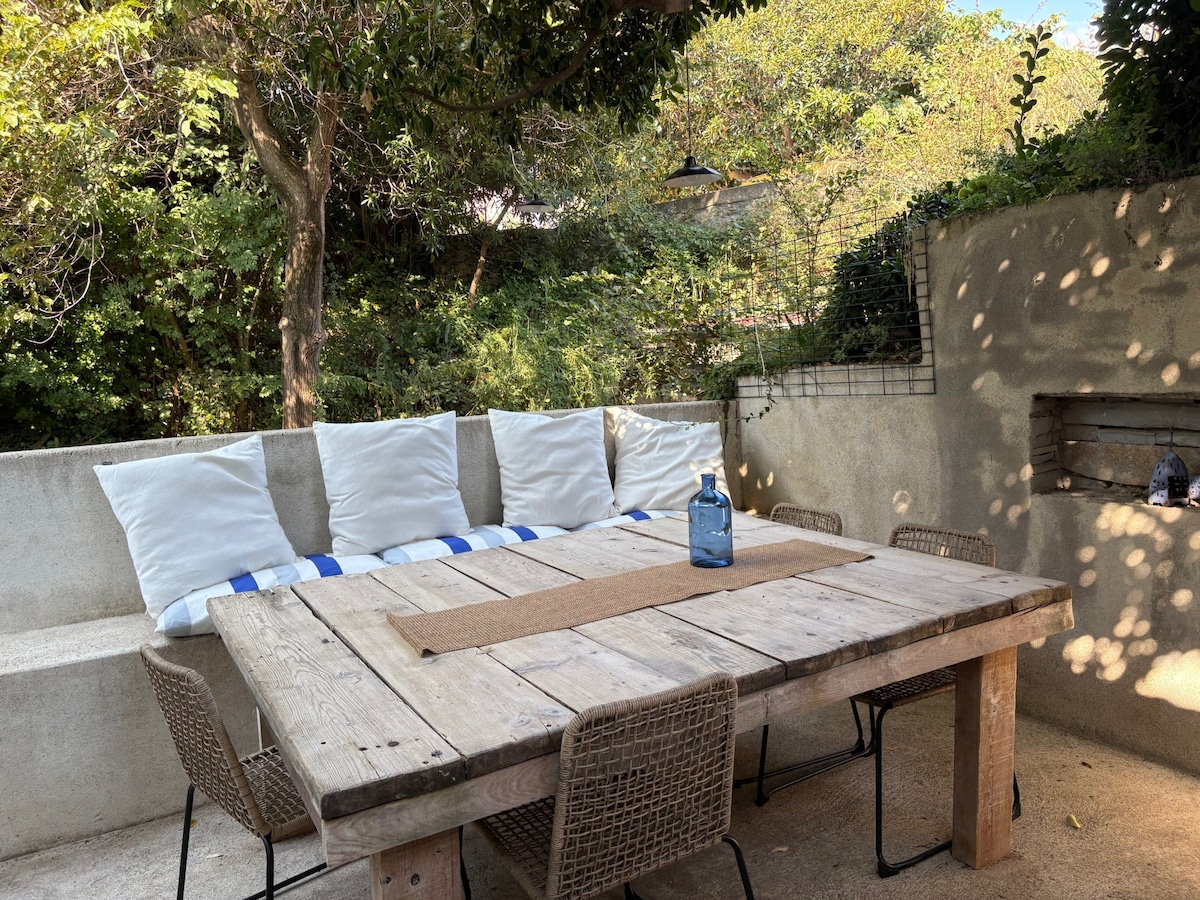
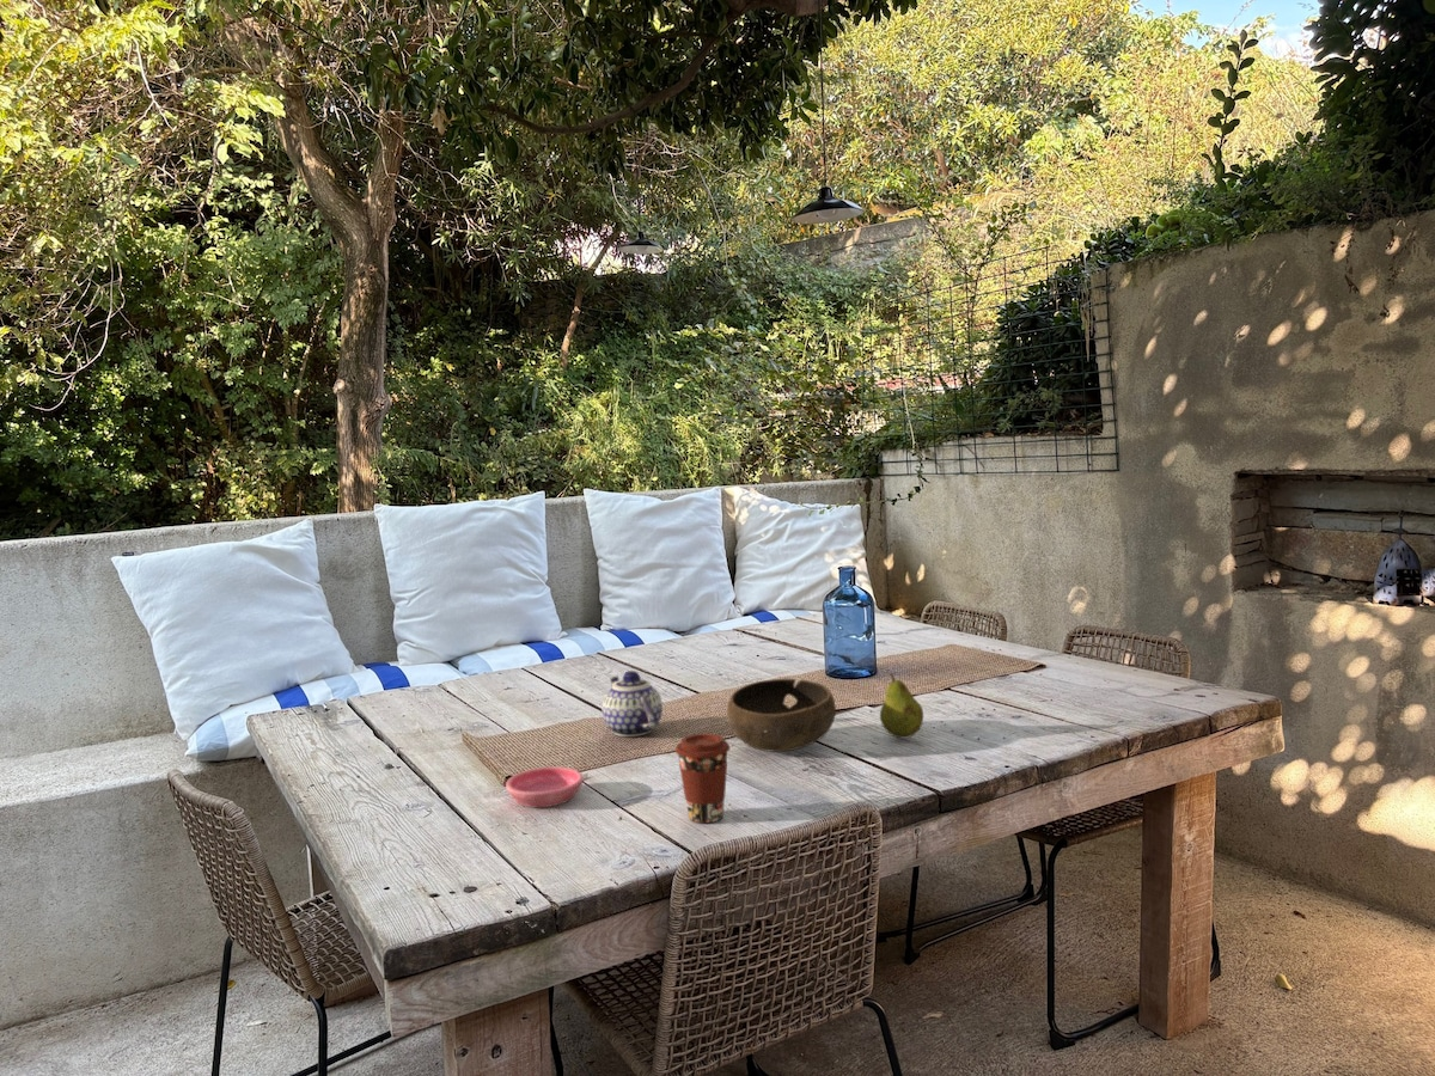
+ bowl (781, 717)
+ saucer (544, 788)
+ fruit (902, 704)
+ teapot (631, 701)
+ coffee cup (703, 777)
